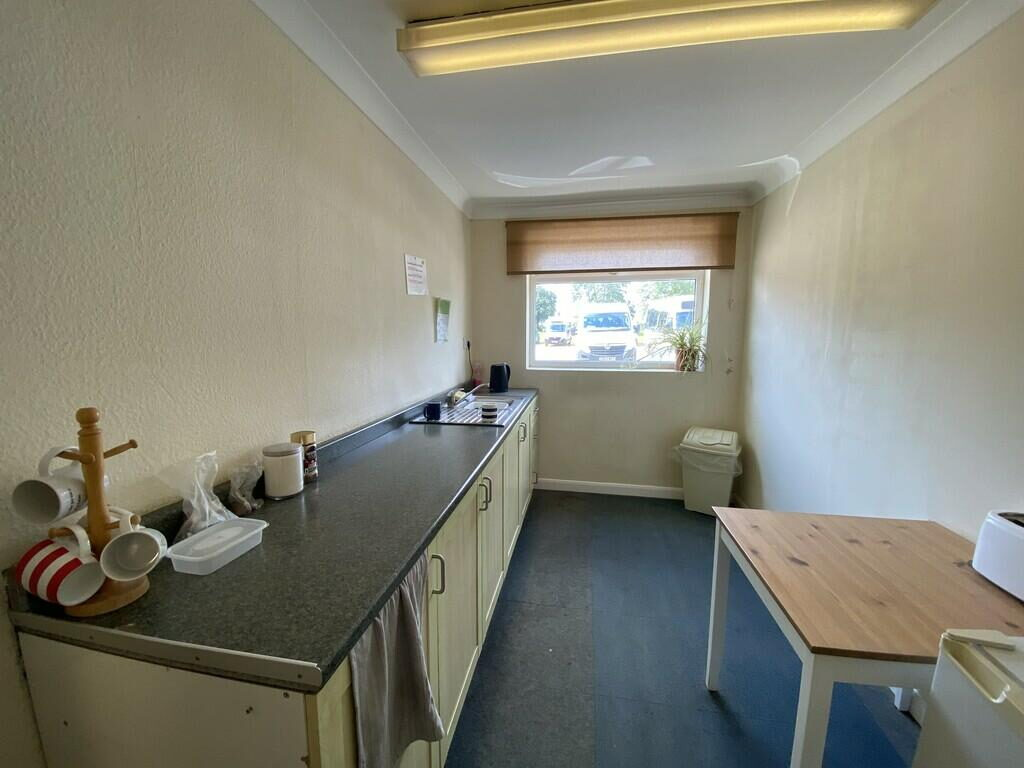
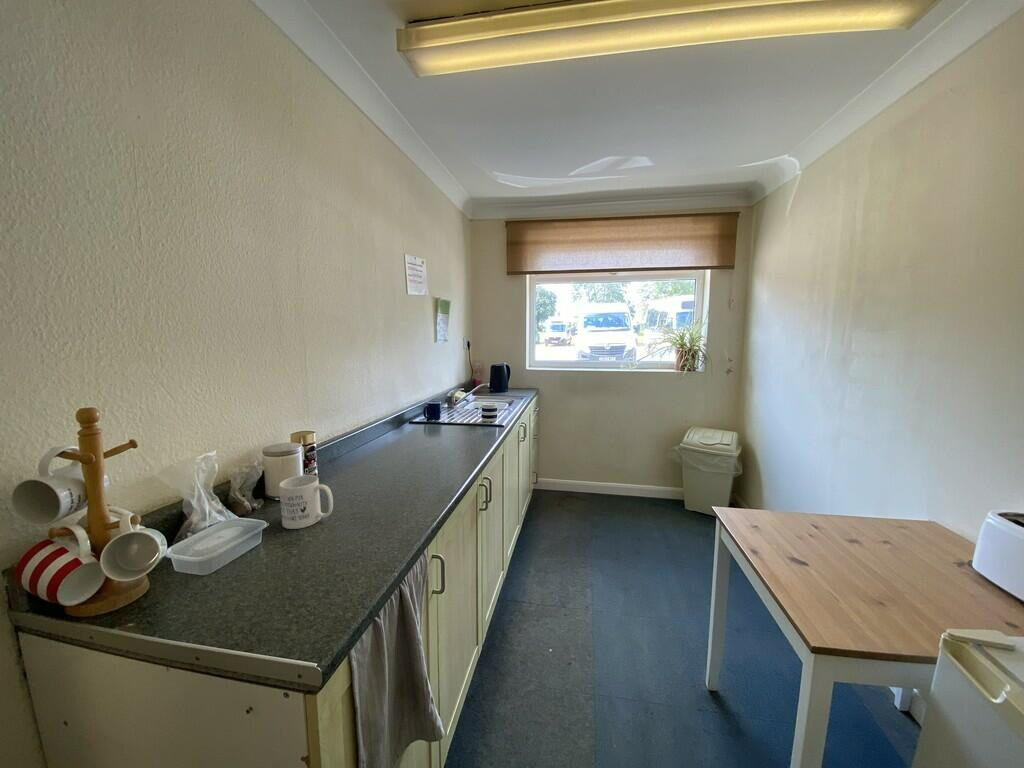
+ mug (307, 501)
